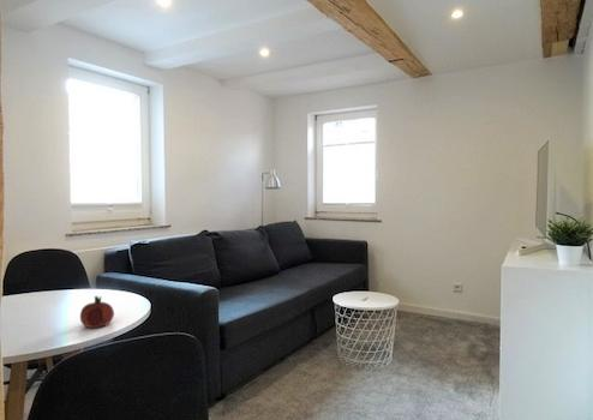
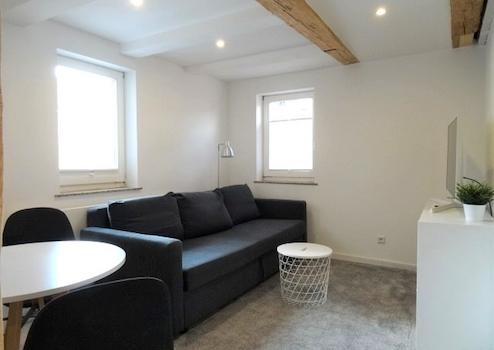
- fruit (97, 310)
